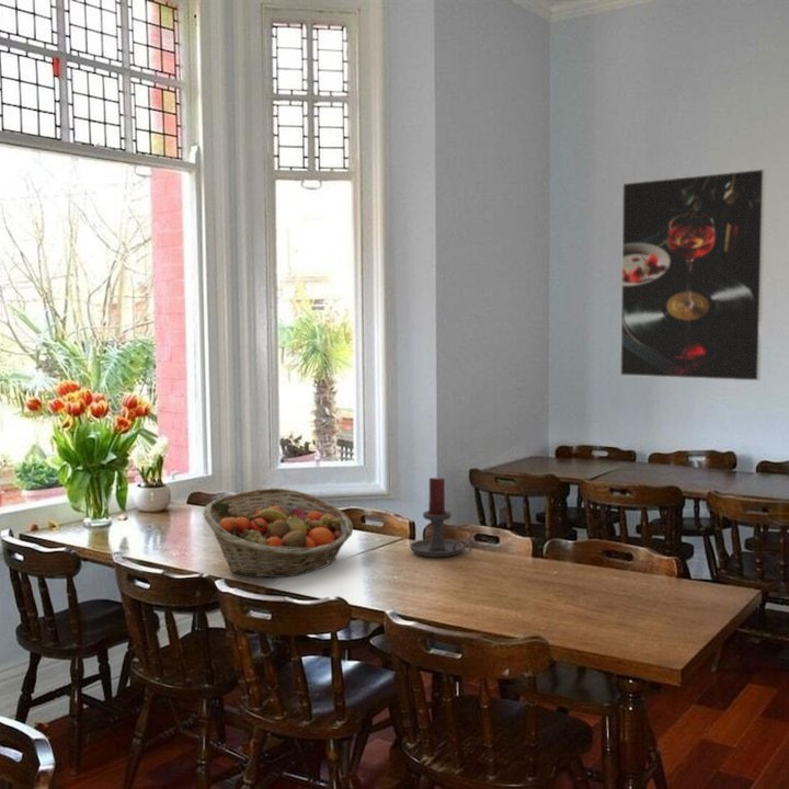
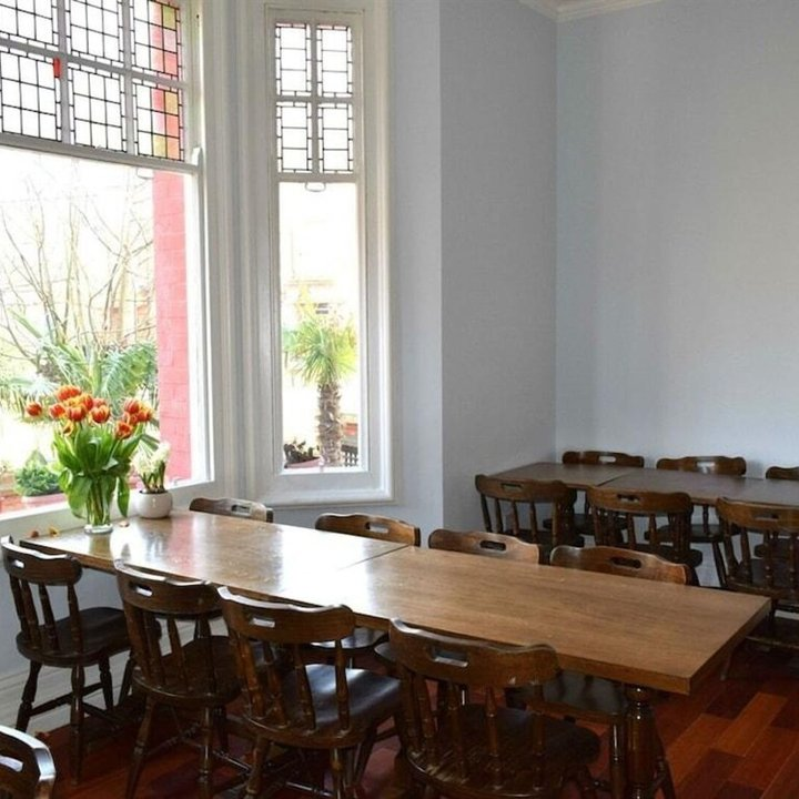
- candle holder (443, 515)
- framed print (688, 277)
- fruit basket (278, 530)
